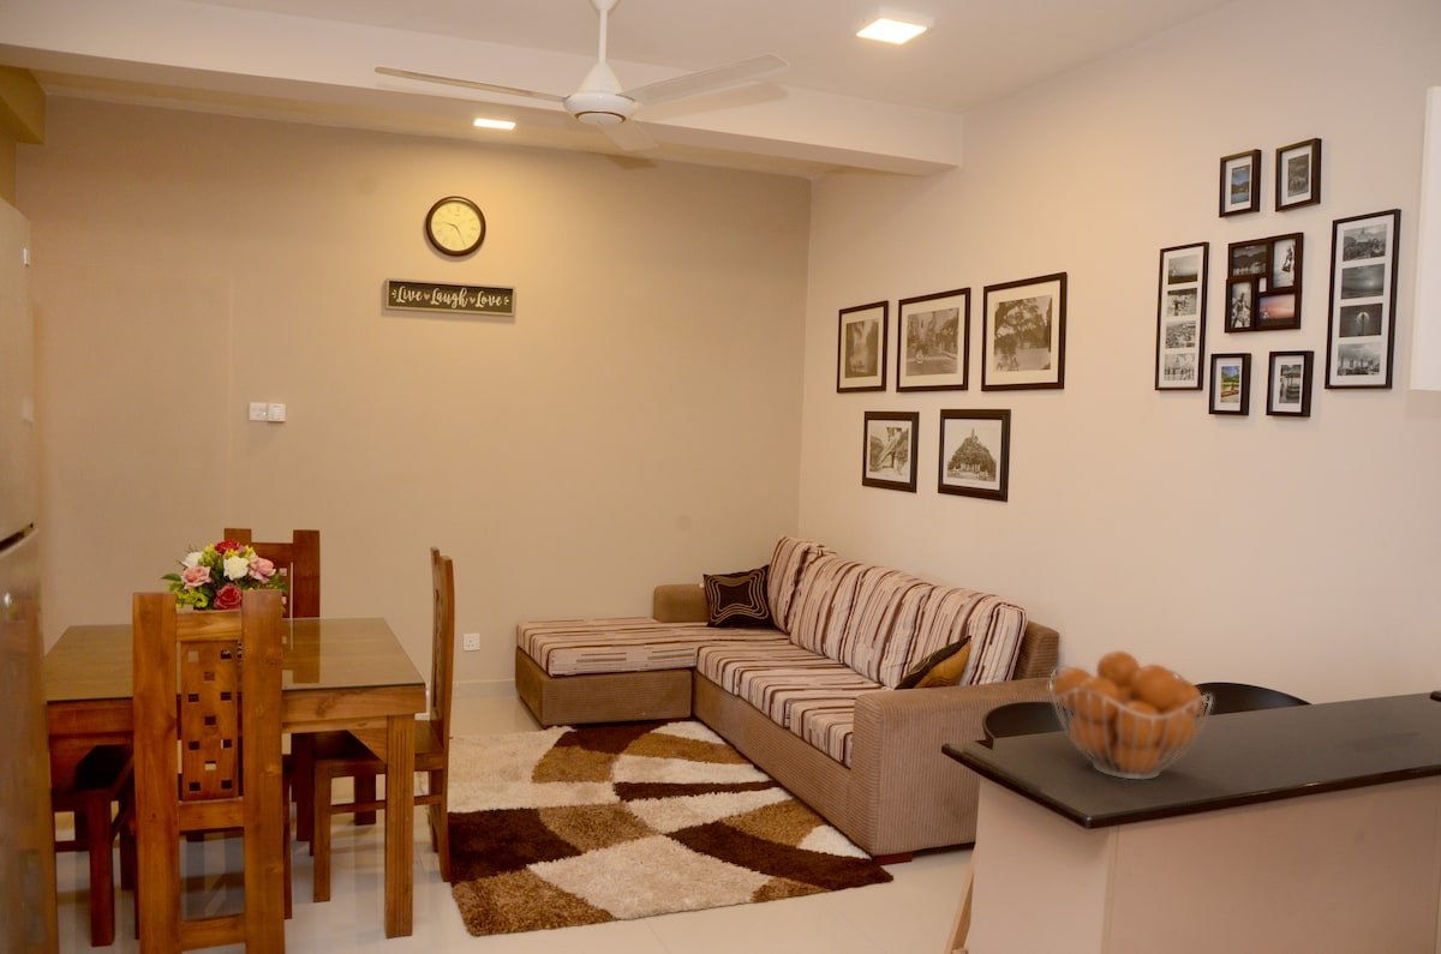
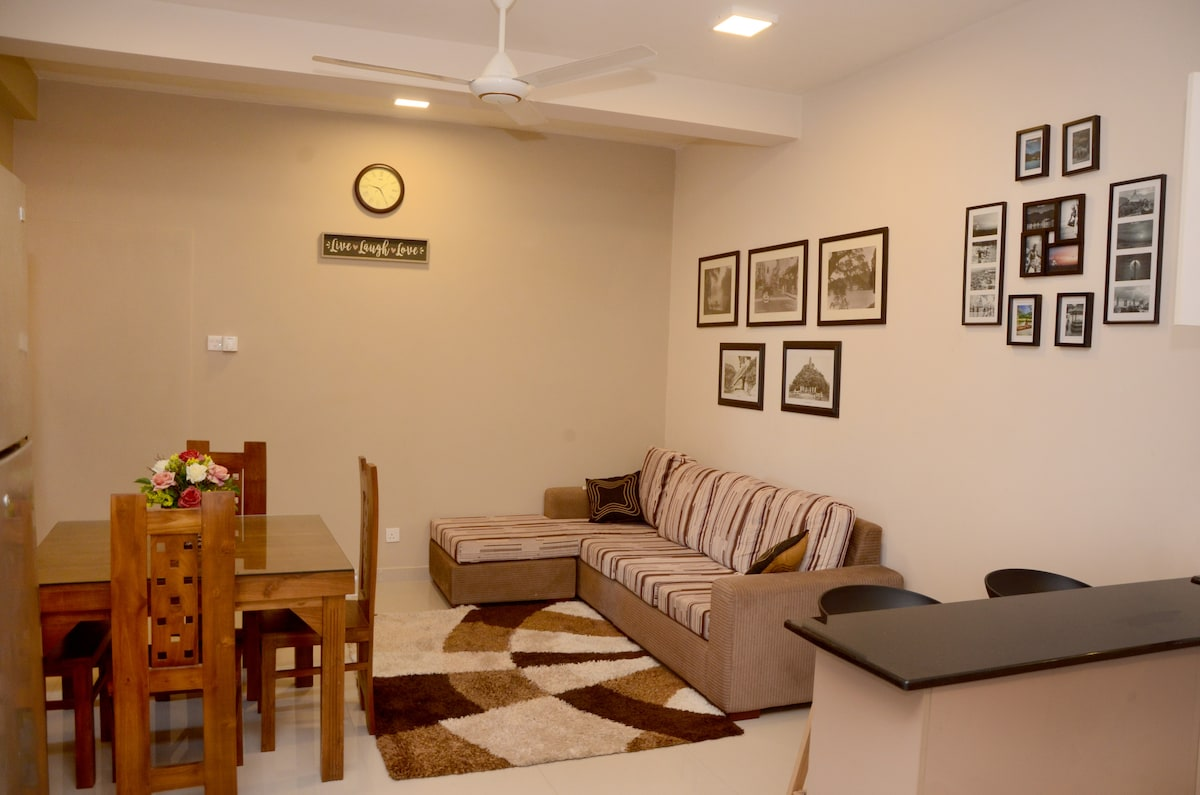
- fruit basket (1128, 713)
